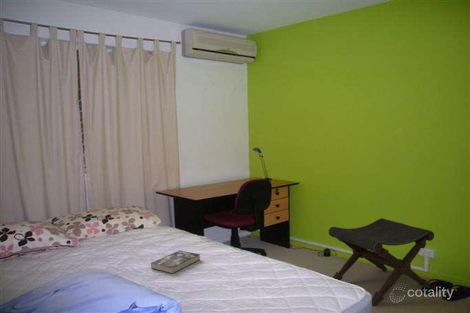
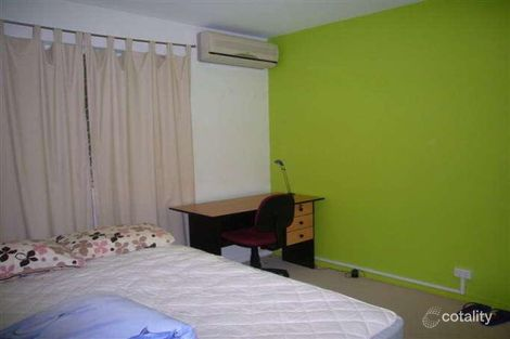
- book (176, 261)
- footstool (379, 257)
